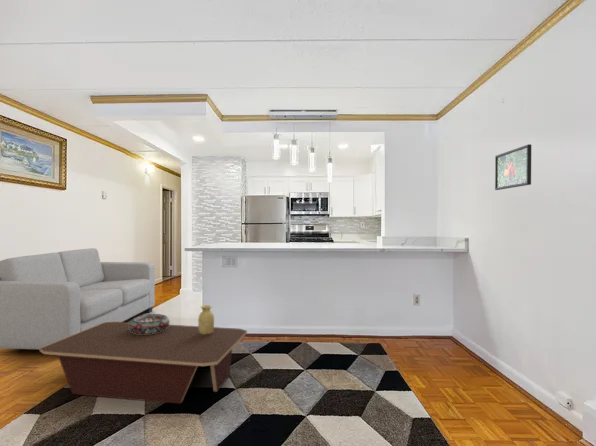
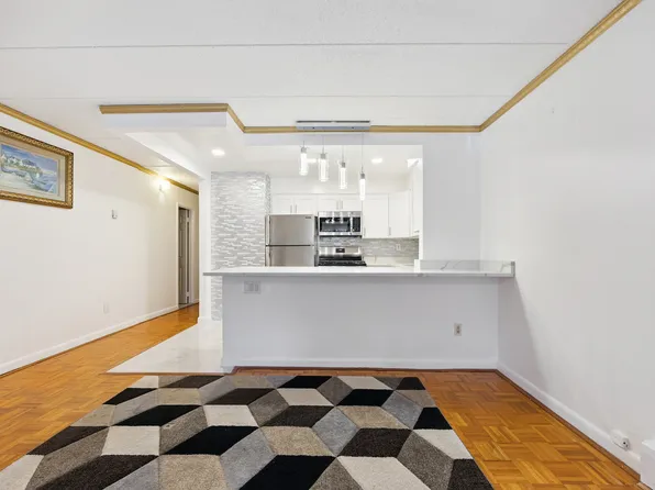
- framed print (511, 169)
- decorative bowl (149, 323)
- vase (206, 319)
- coffee table (151, 358)
- sofa (83, 290)
